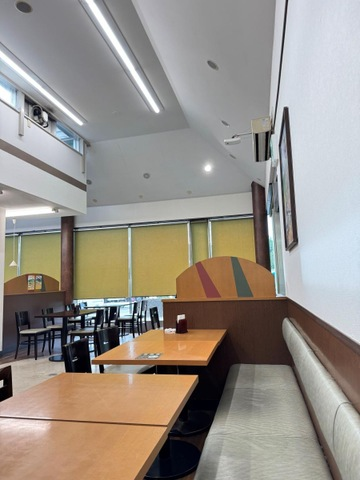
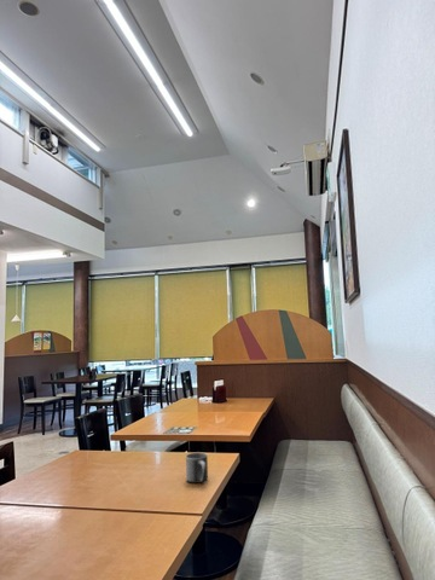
+ mug (198, 469)
